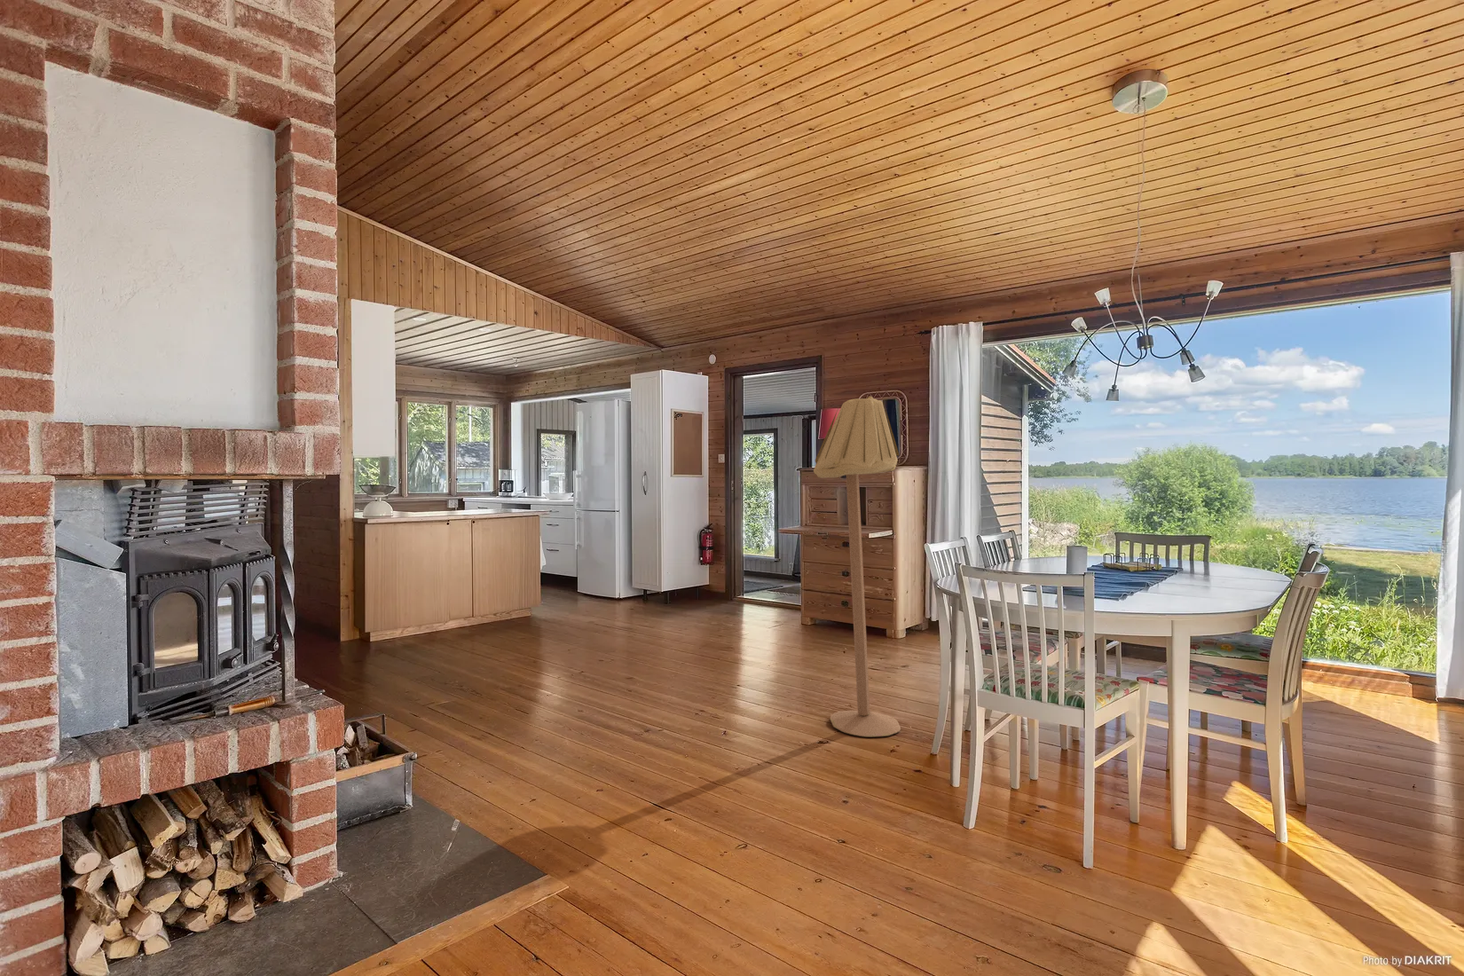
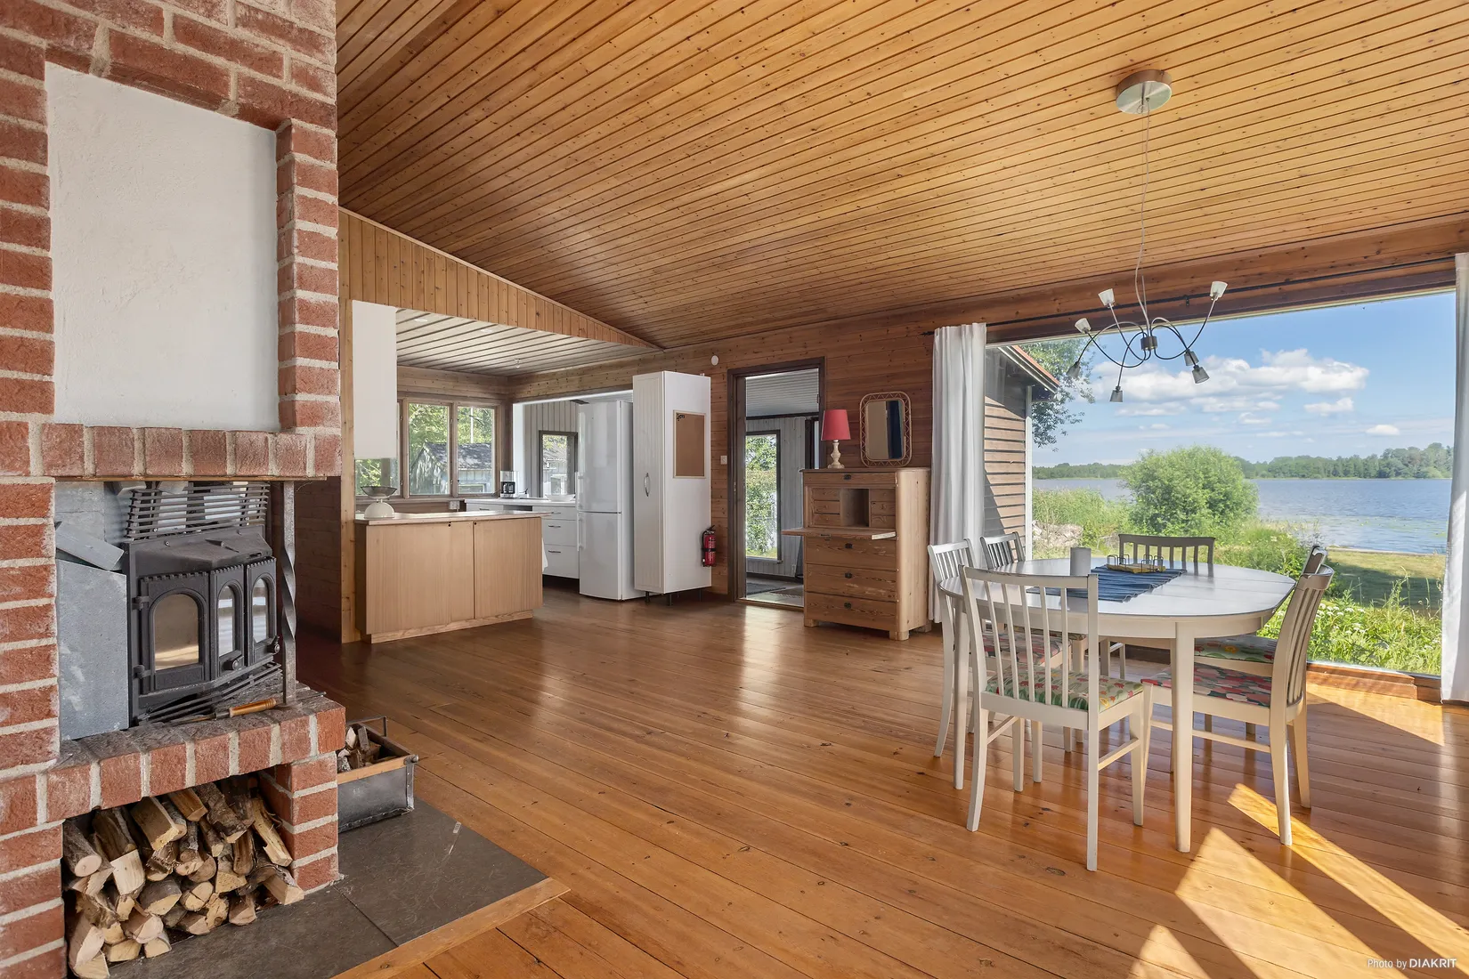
- floor lamp (857, 563)
